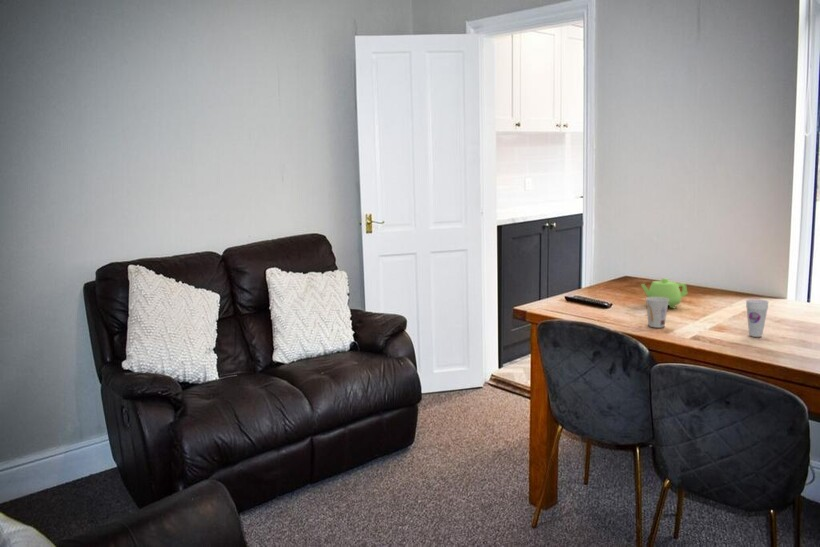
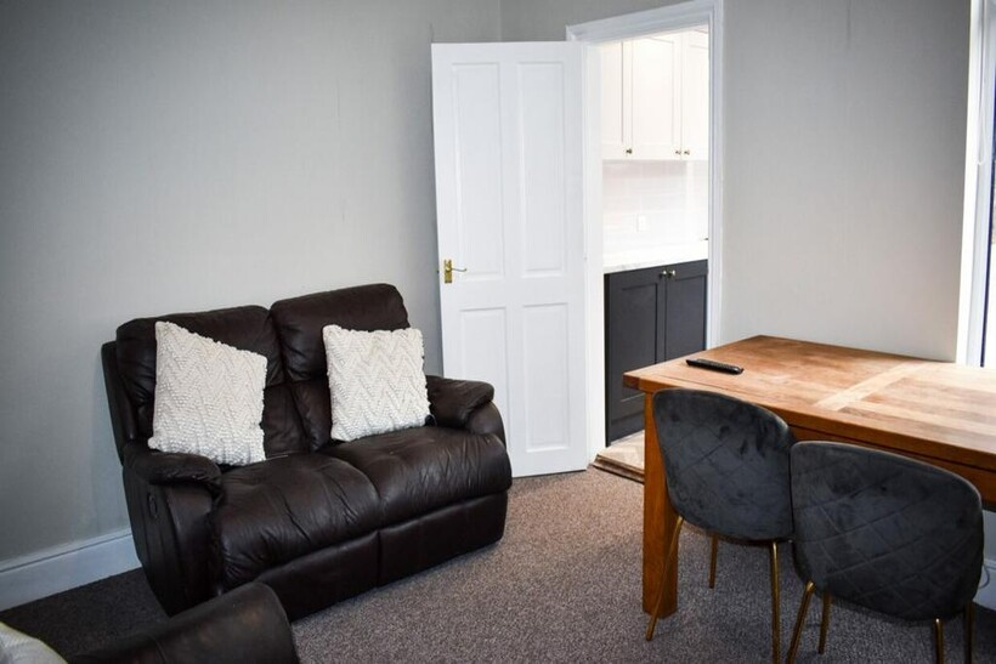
- teapot (662, 291)
- cup (756, 318)
- cup (656, 312)
